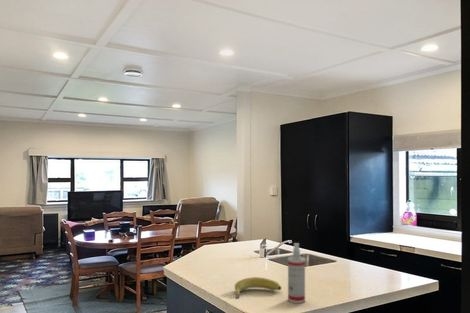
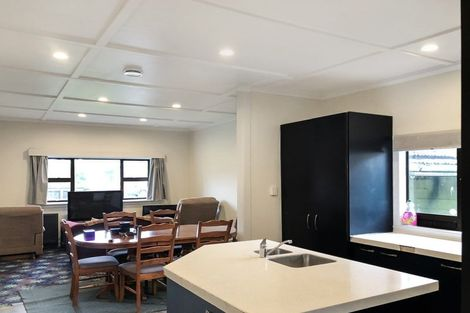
- spray bottle (296, 271)
- banana (253, 287)
